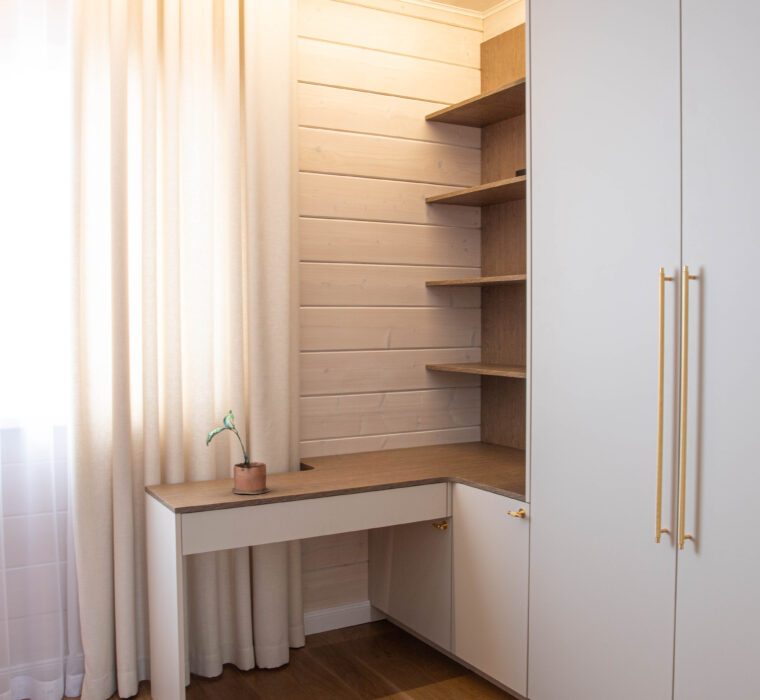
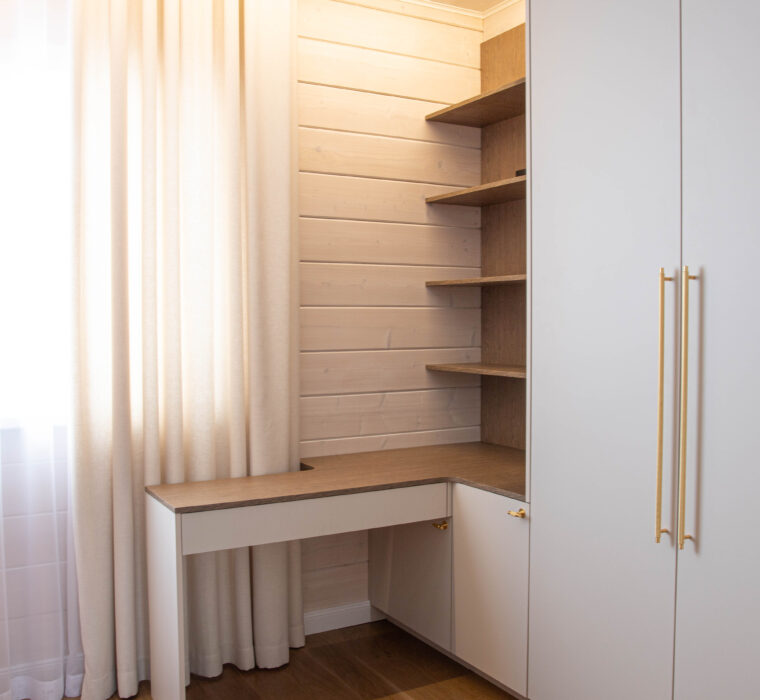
- potted plant (242, 449)
